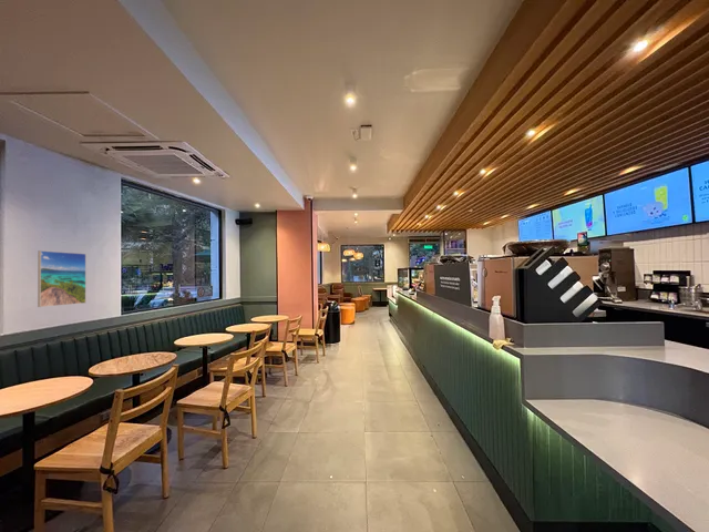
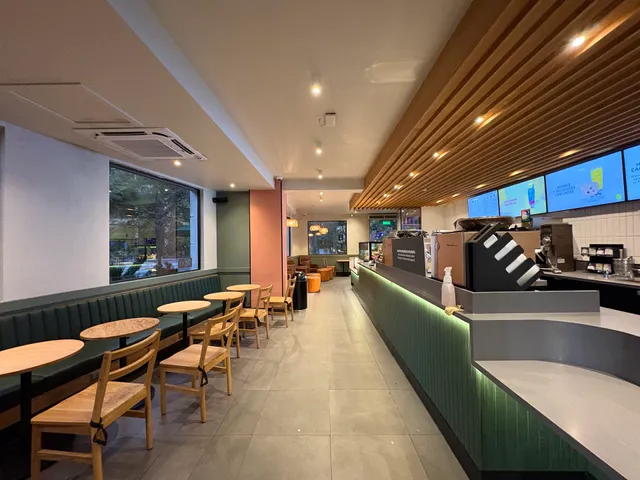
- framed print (63, 278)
